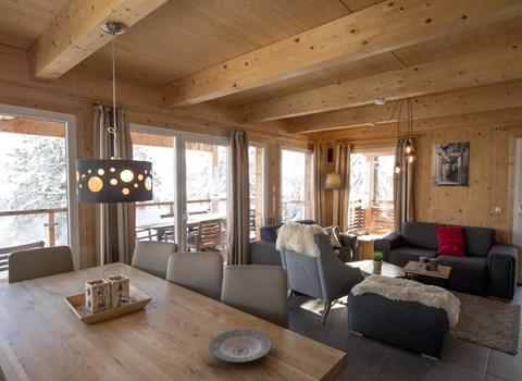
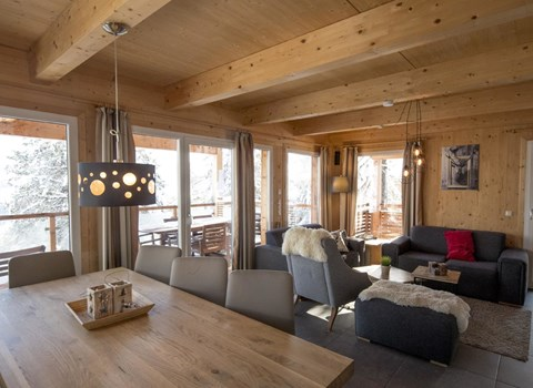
- plate (240, 347)
